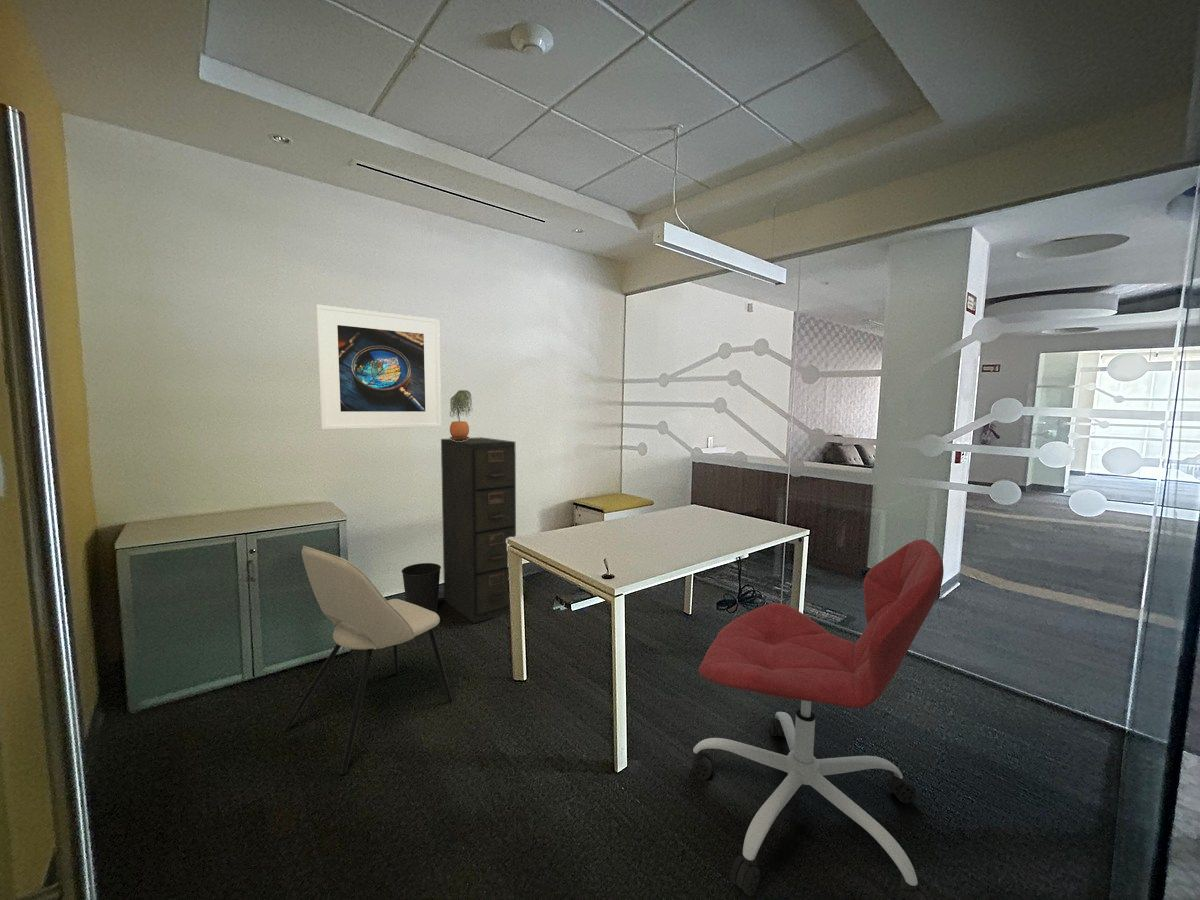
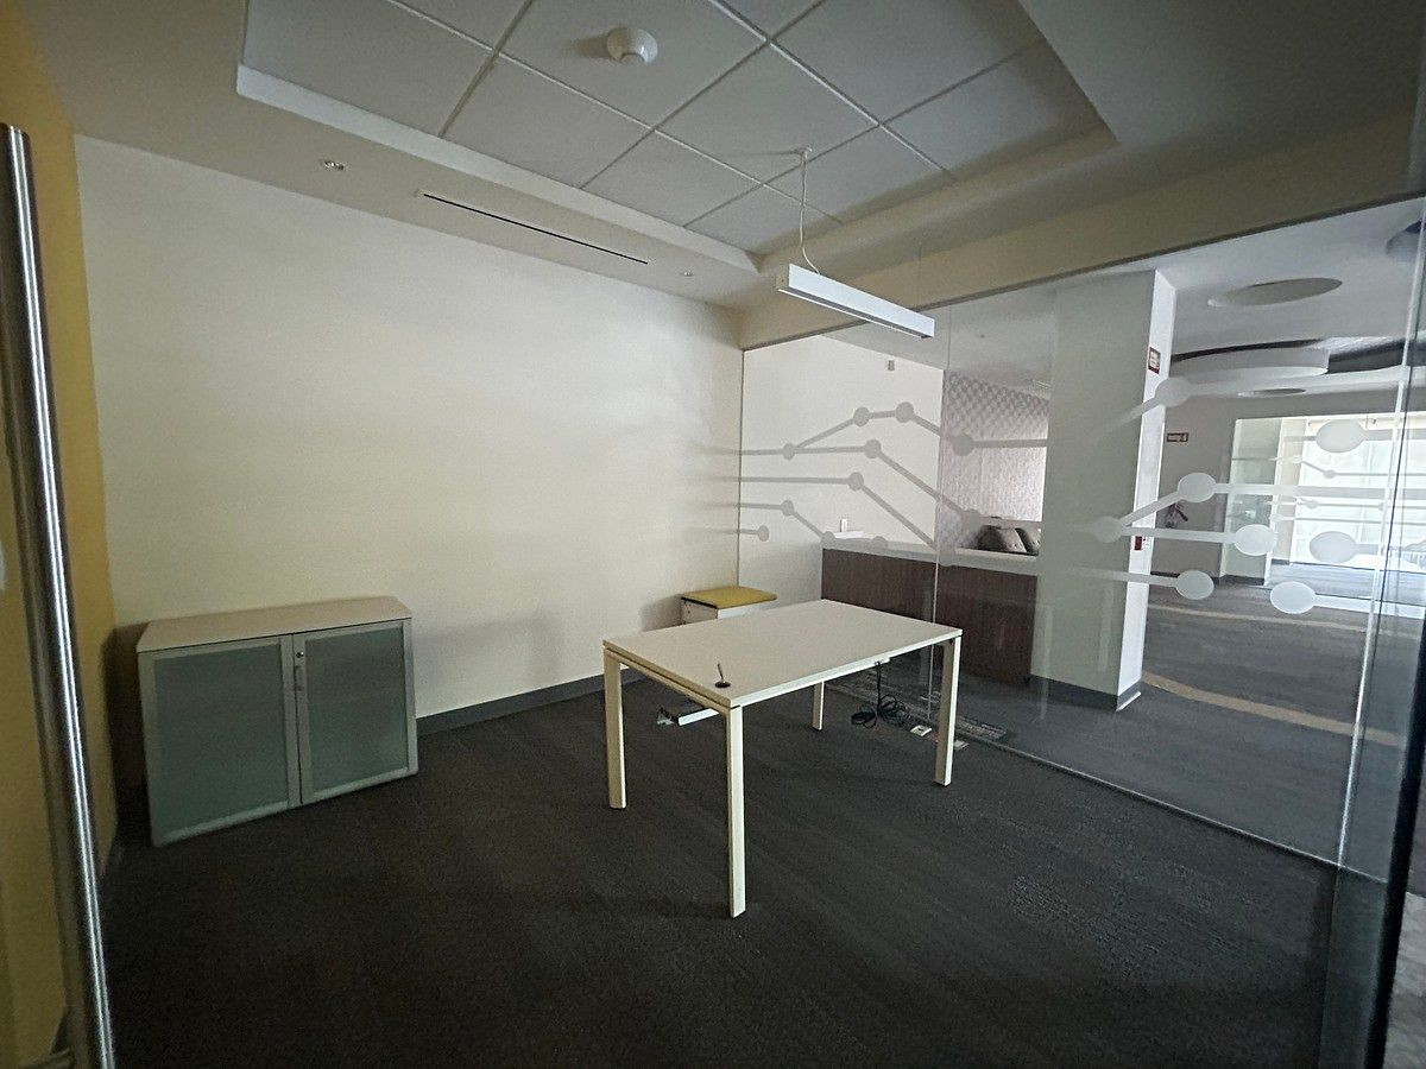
- filing cabinet (479, 524)
- office chair (803, 674)
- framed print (383, 370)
- dining chair (370, 629)
- wastebasket (422, 589)
- potted plant (460, 414)
